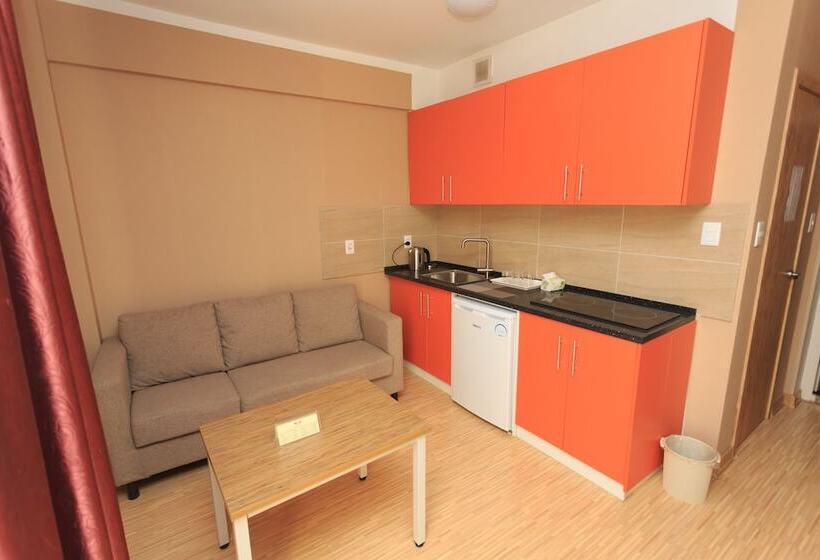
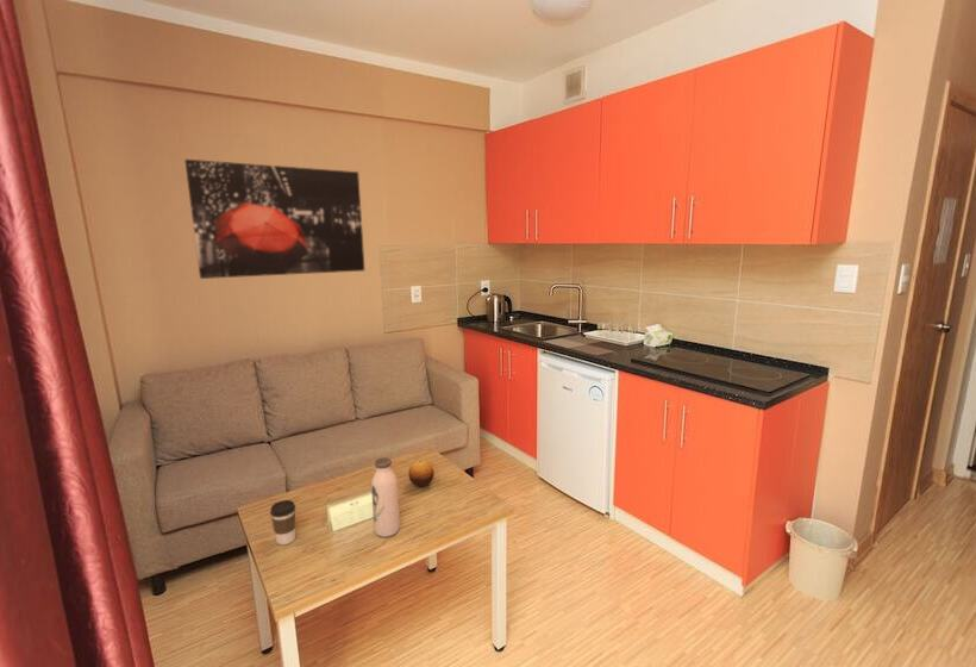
+ coffee cup (283, 522)
+ wall art (284, 220)
+ water bottle (384, 495)
+ fruit (421, 473)
